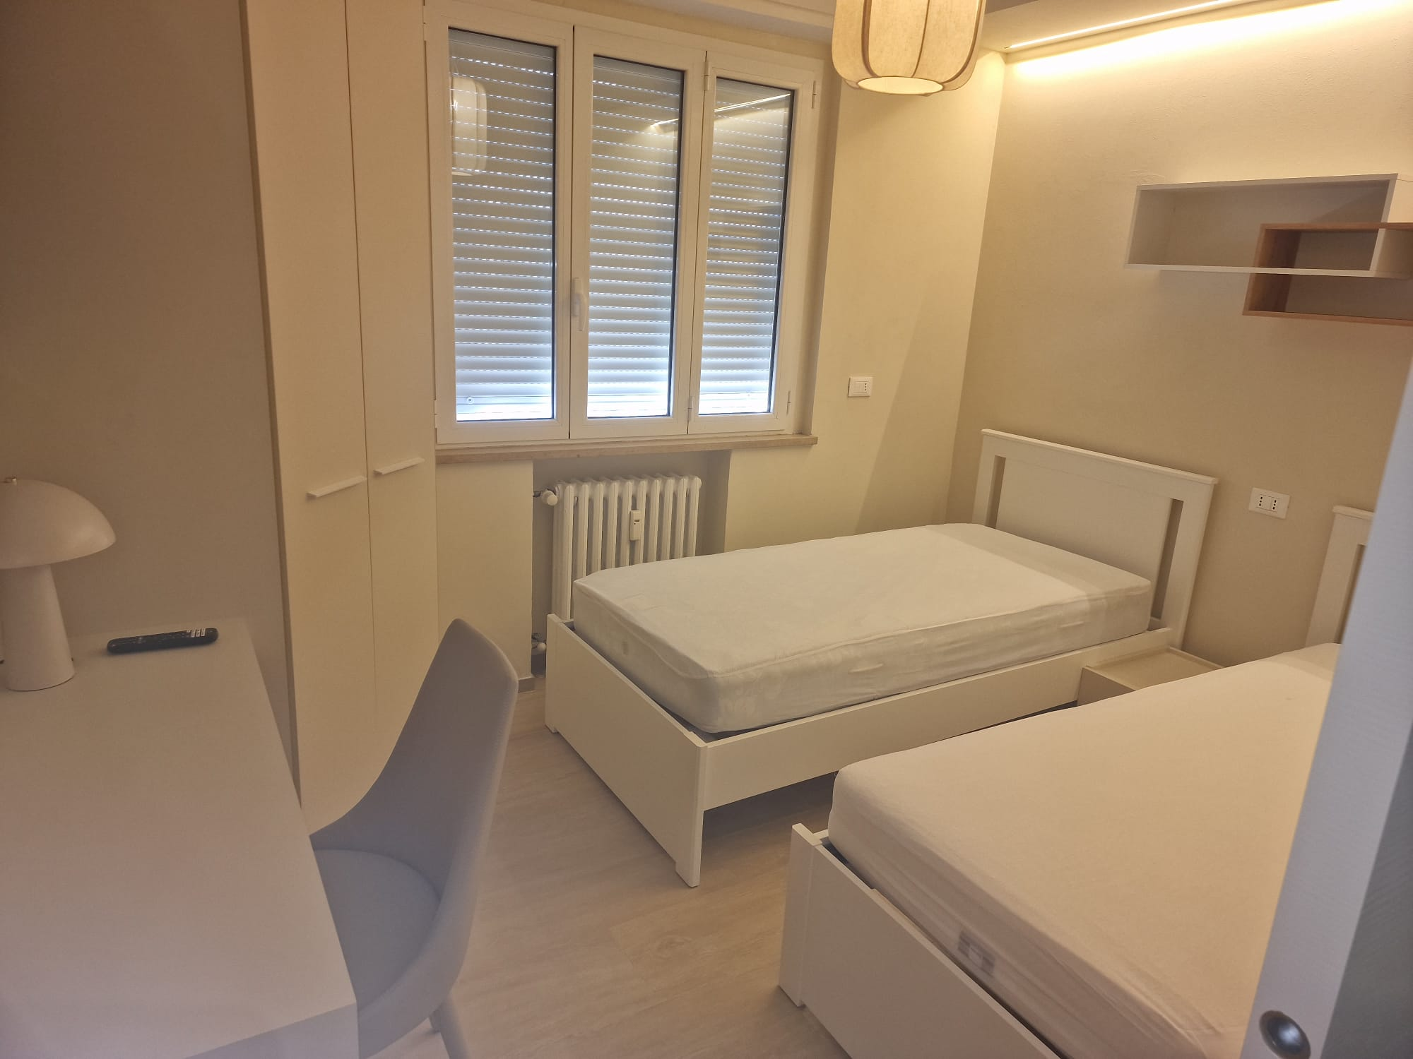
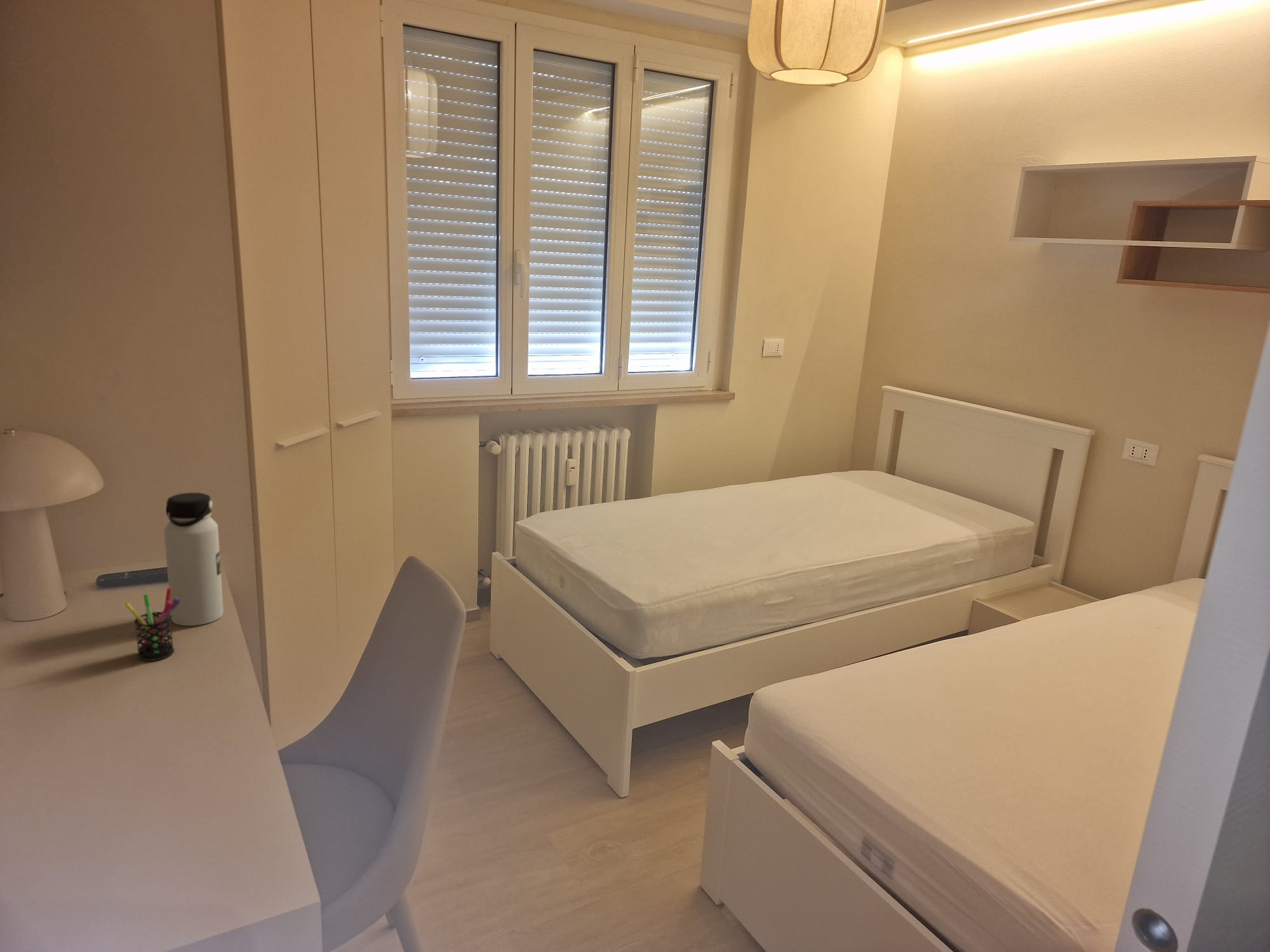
+ water bottle (193, 557)
+ pen holder (154, 621)
